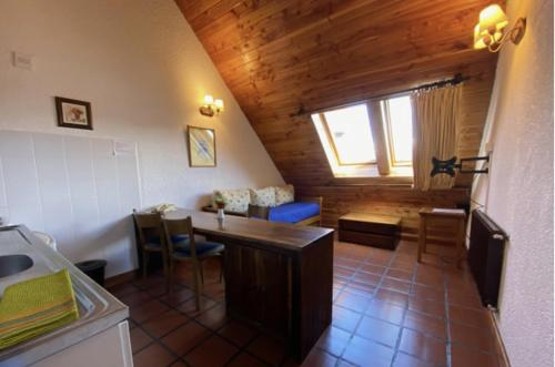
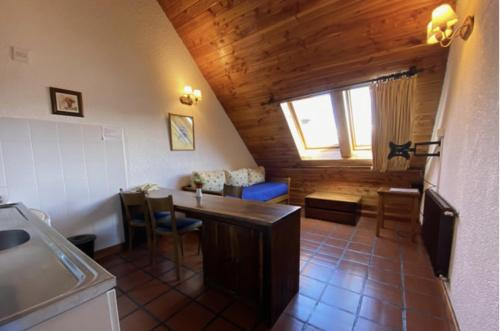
- dish towel (37, 299)
